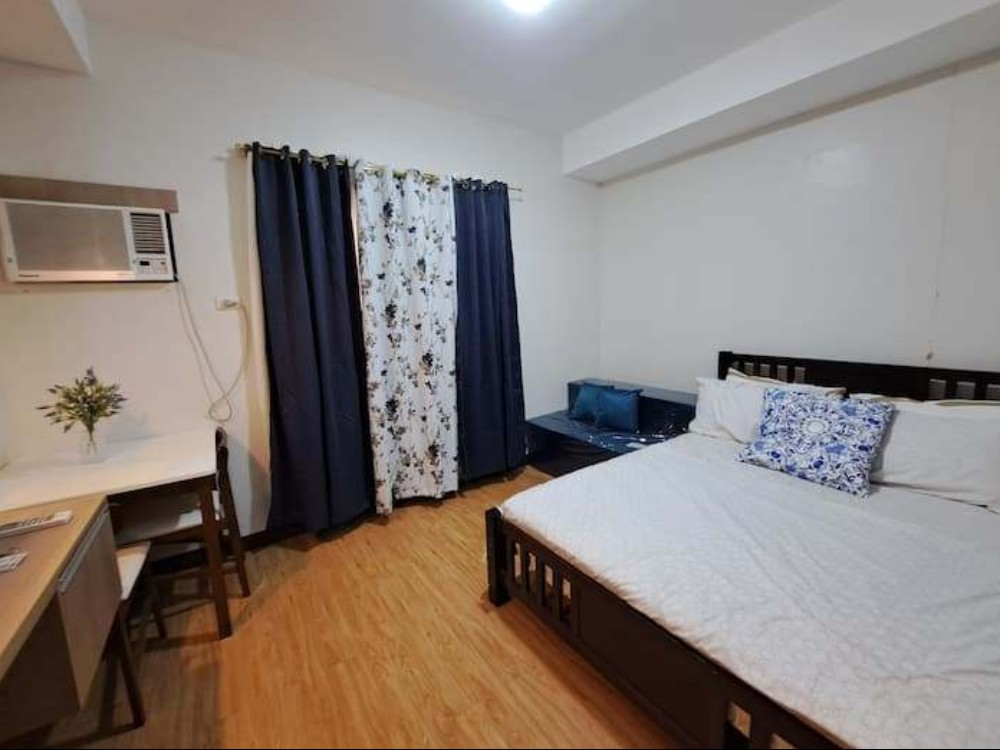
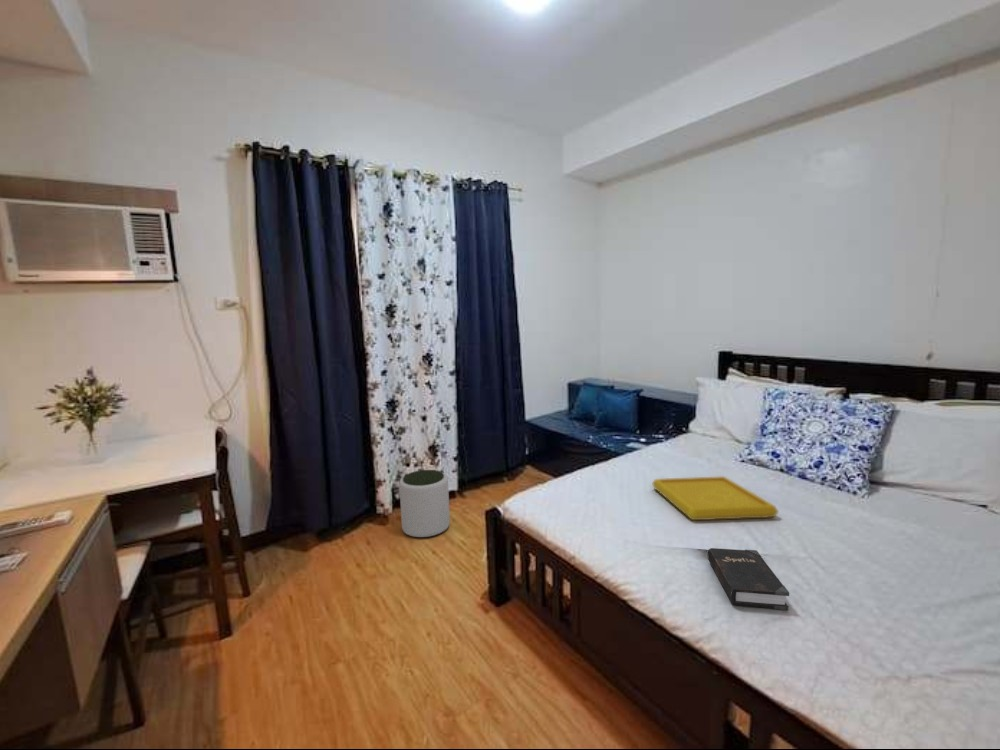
+ serving tray (709, 496)
+ plant pot (424, 502)
+ hardback book (744, 575)
